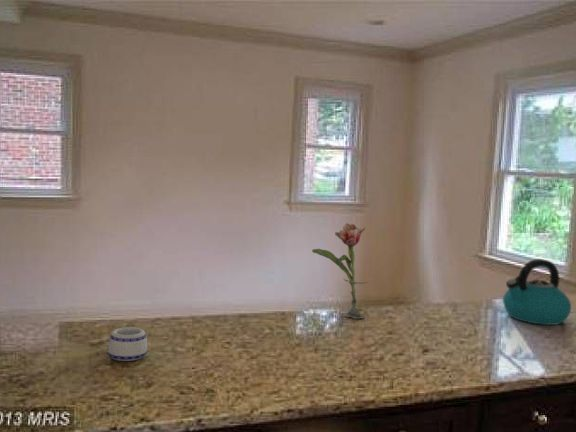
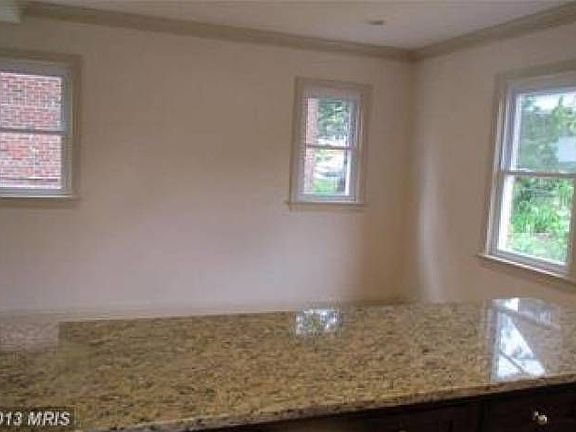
- mug (126, 341)
- flower (349, 273)
- kettle (534, 289)
